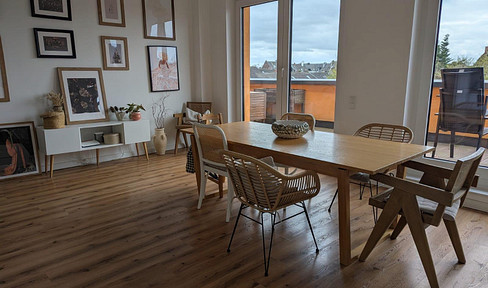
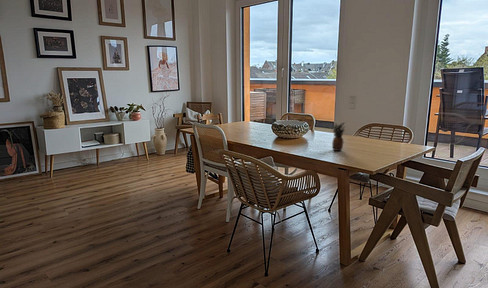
+ fruit (337, 135)
